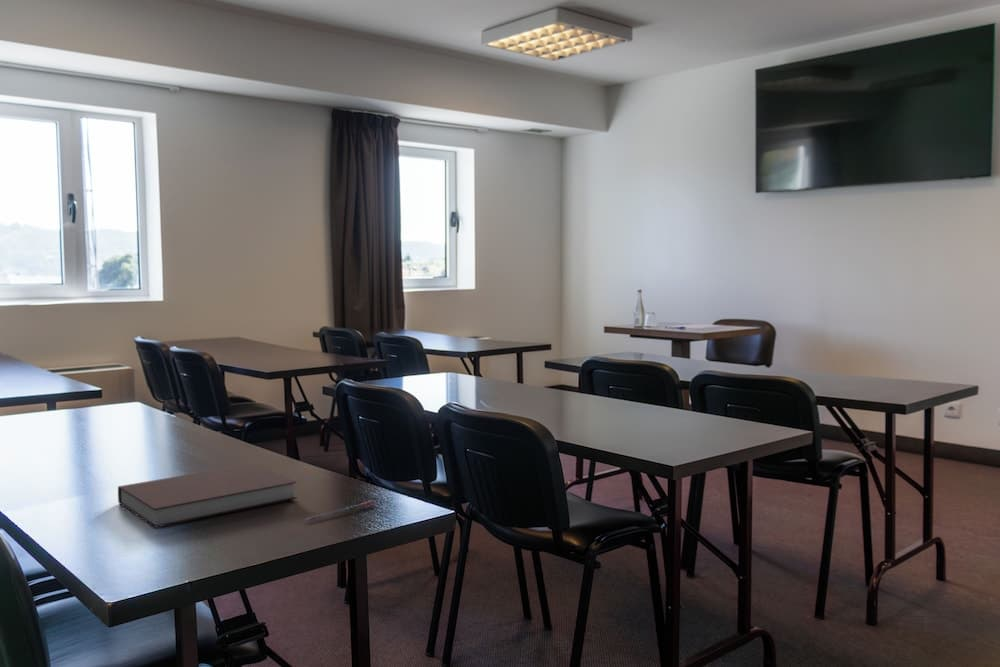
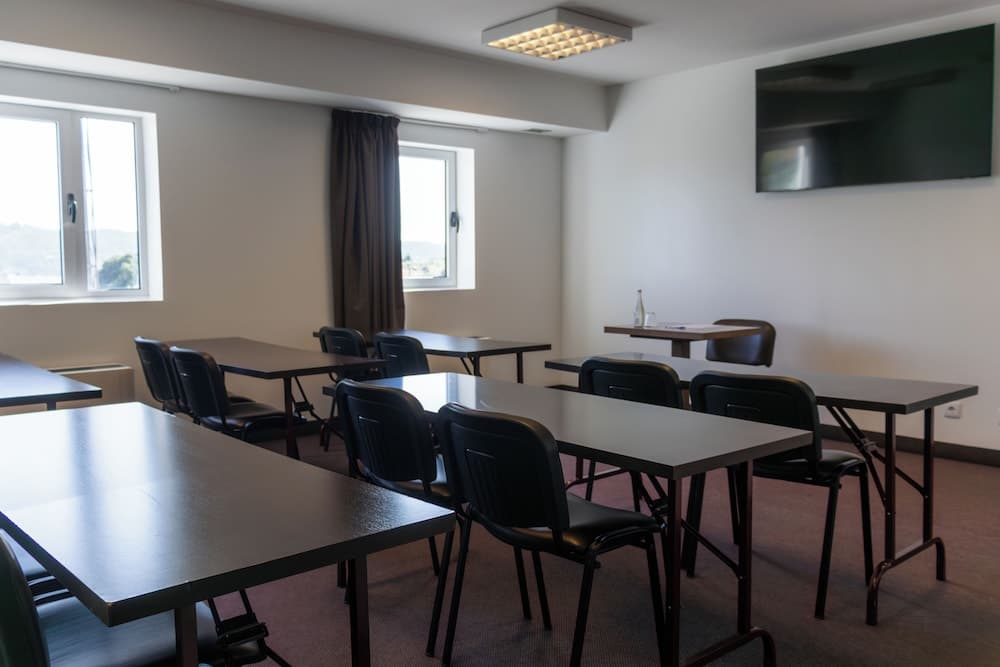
- pen (341, 510)
- notebook (208, 492)
